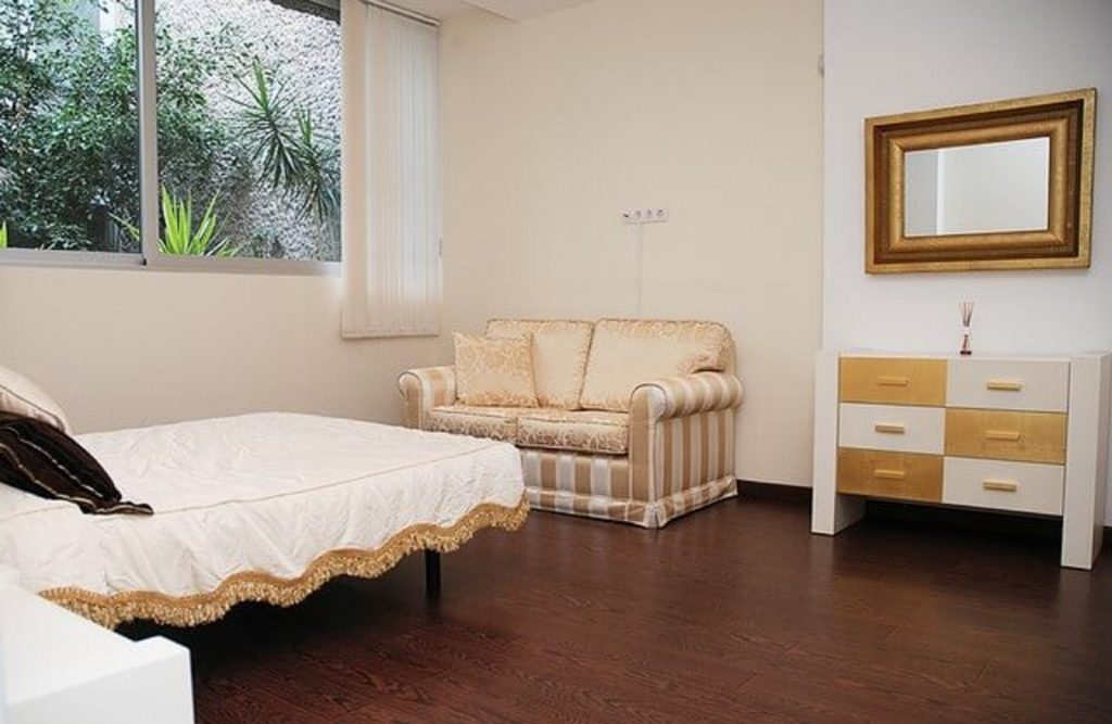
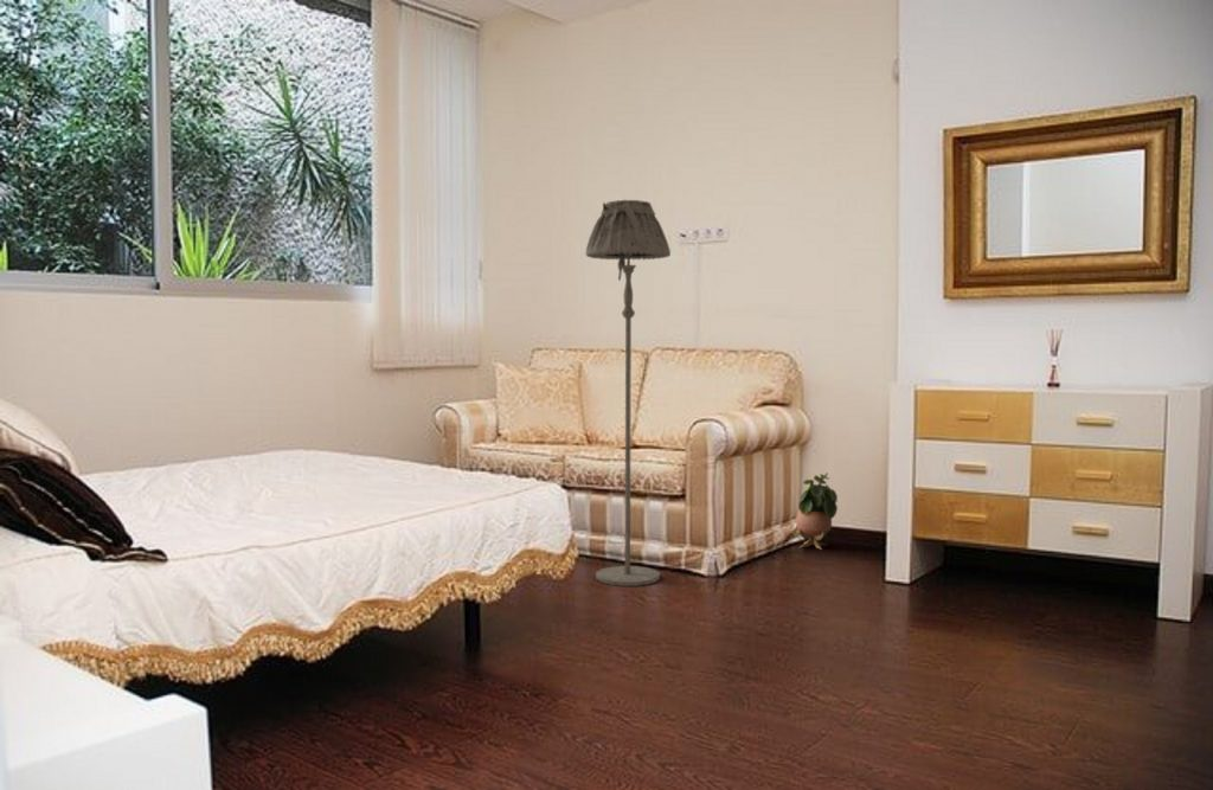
+ potted plant (817, 509)
+ floor lamp (627, 392)
